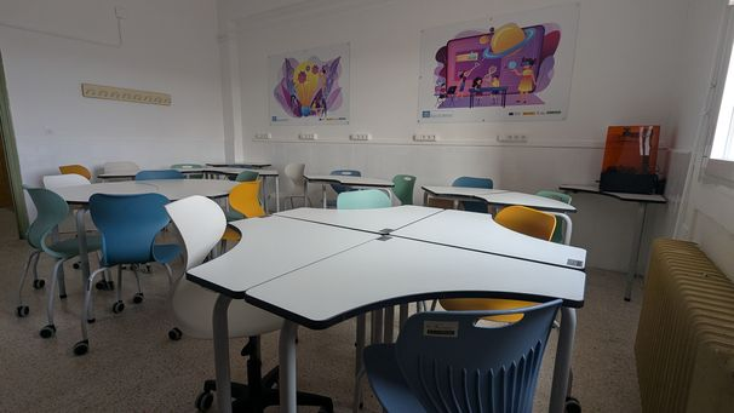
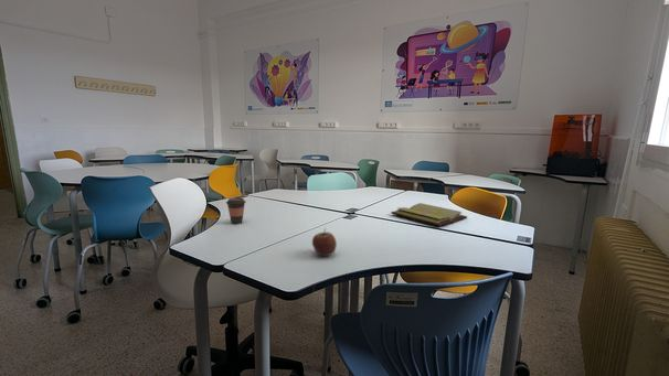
+ coffee cup (236, 211)
+ diary (428, 213)
+ apple (323, 241)
